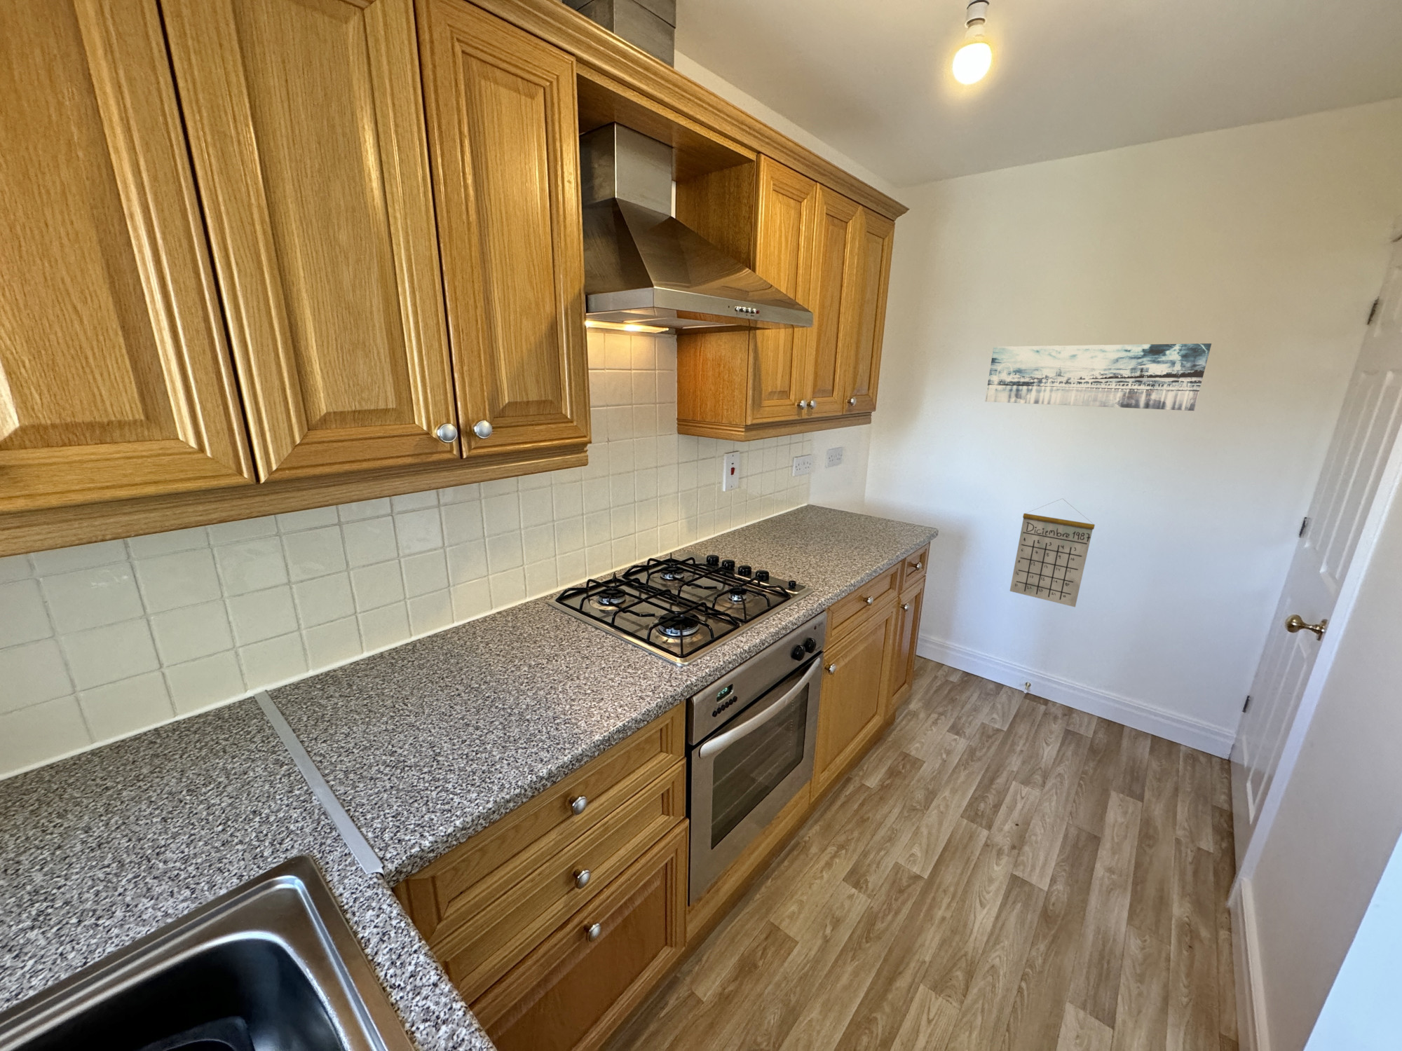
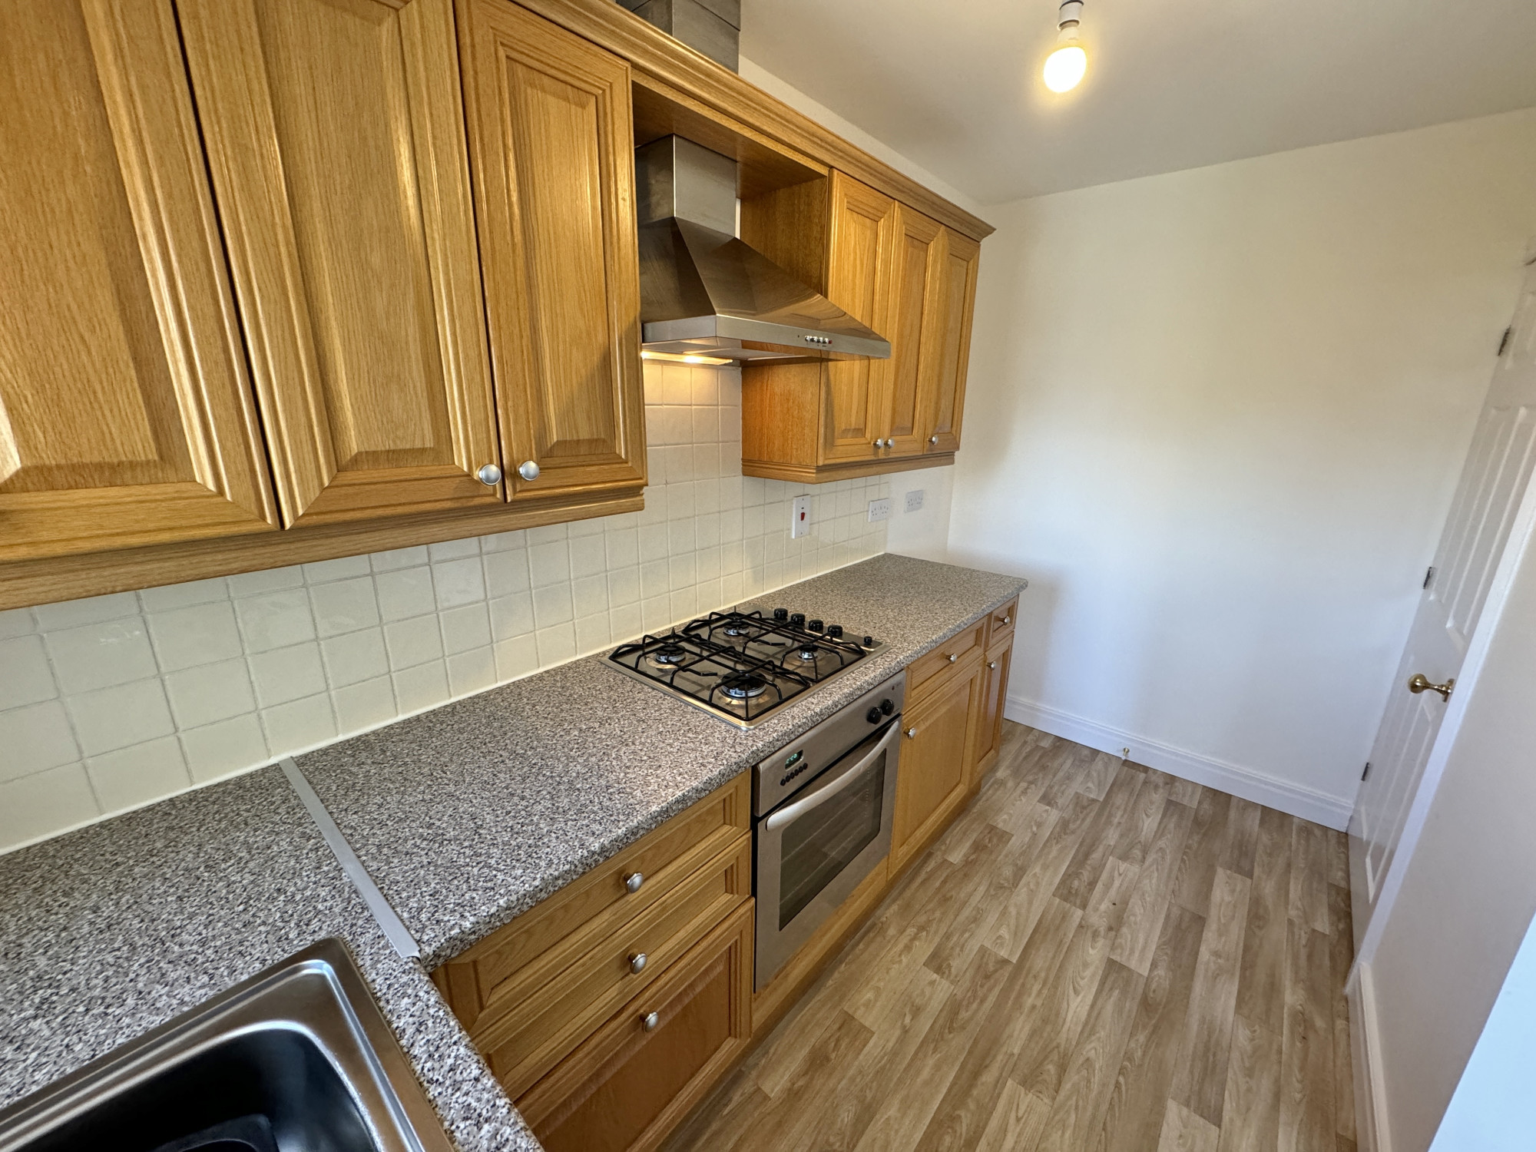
- calendar (1051, 550)
- wall art (1085, 375)
